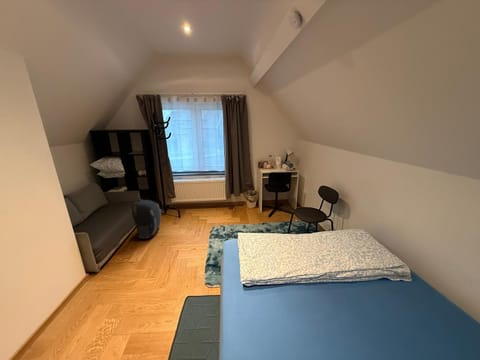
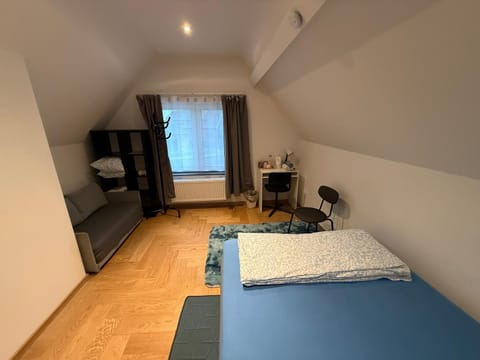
- backpack (144, 217)
